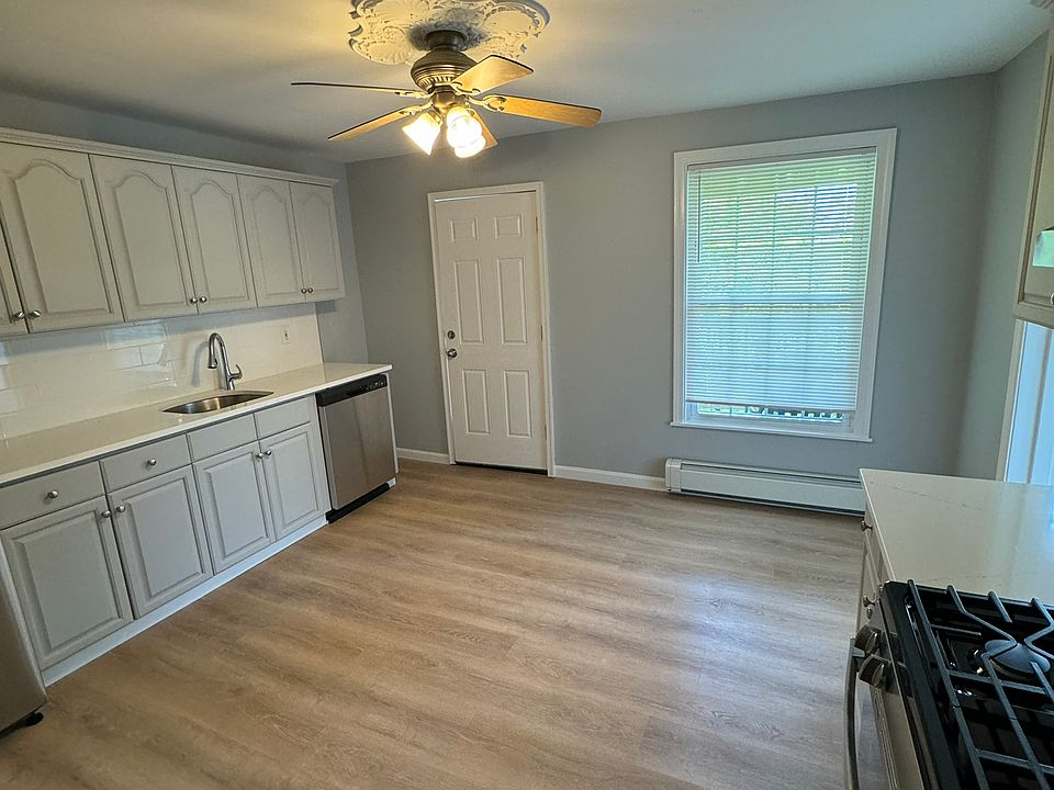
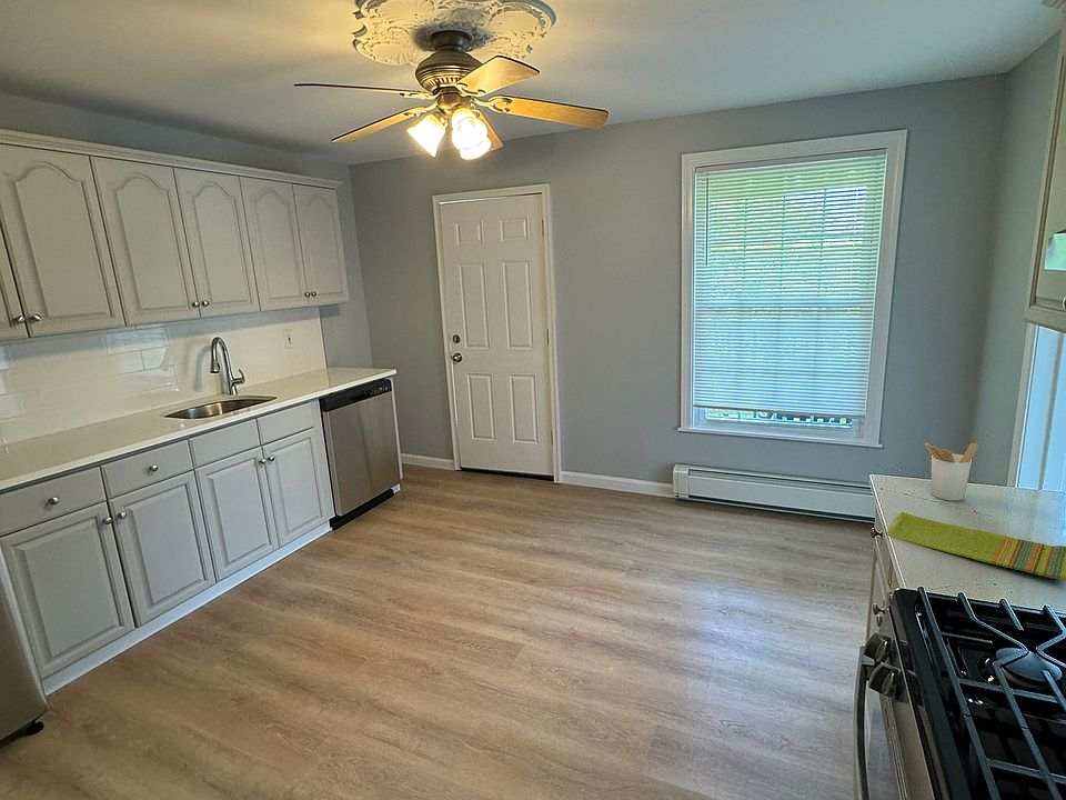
+ dish towel (975, 542)
+ utensil holder (946, 469)
